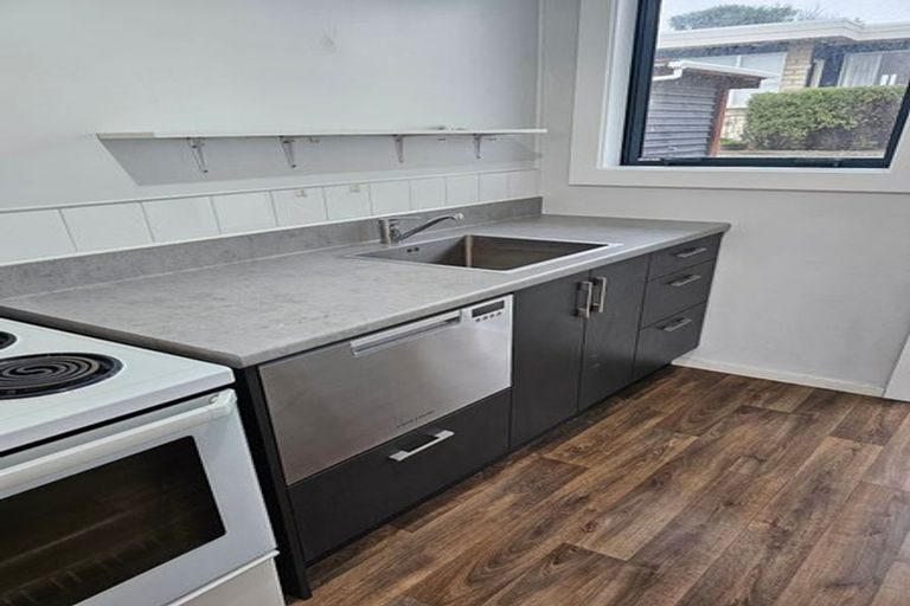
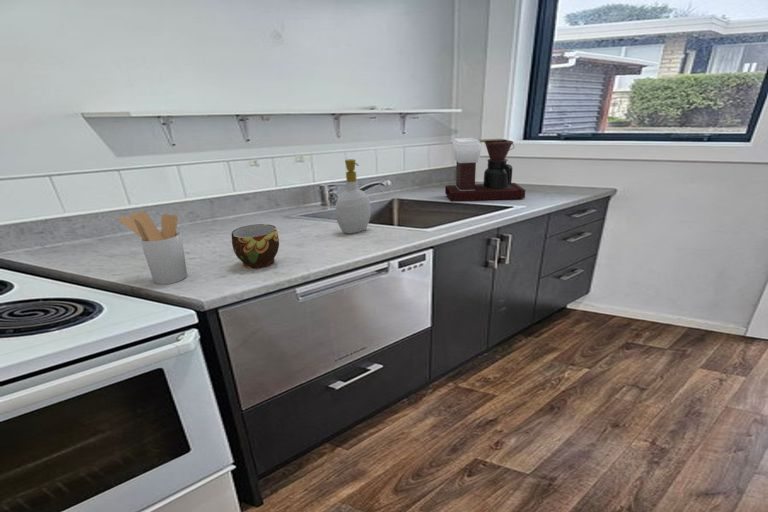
+ cup (254, 246)
+ coffee maker (486, 169)
+ utensil holder (155, 245)
+ soap bottle (353, 196)
